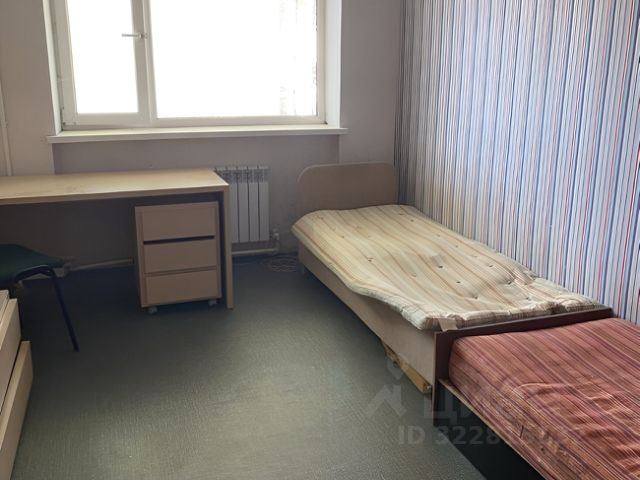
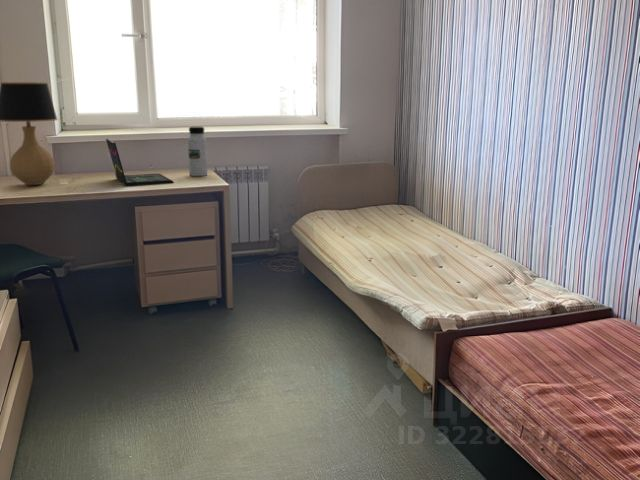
+ water bottle (197, 151)
+ laptop (140, 174)
+ table lamp (34, 133)
